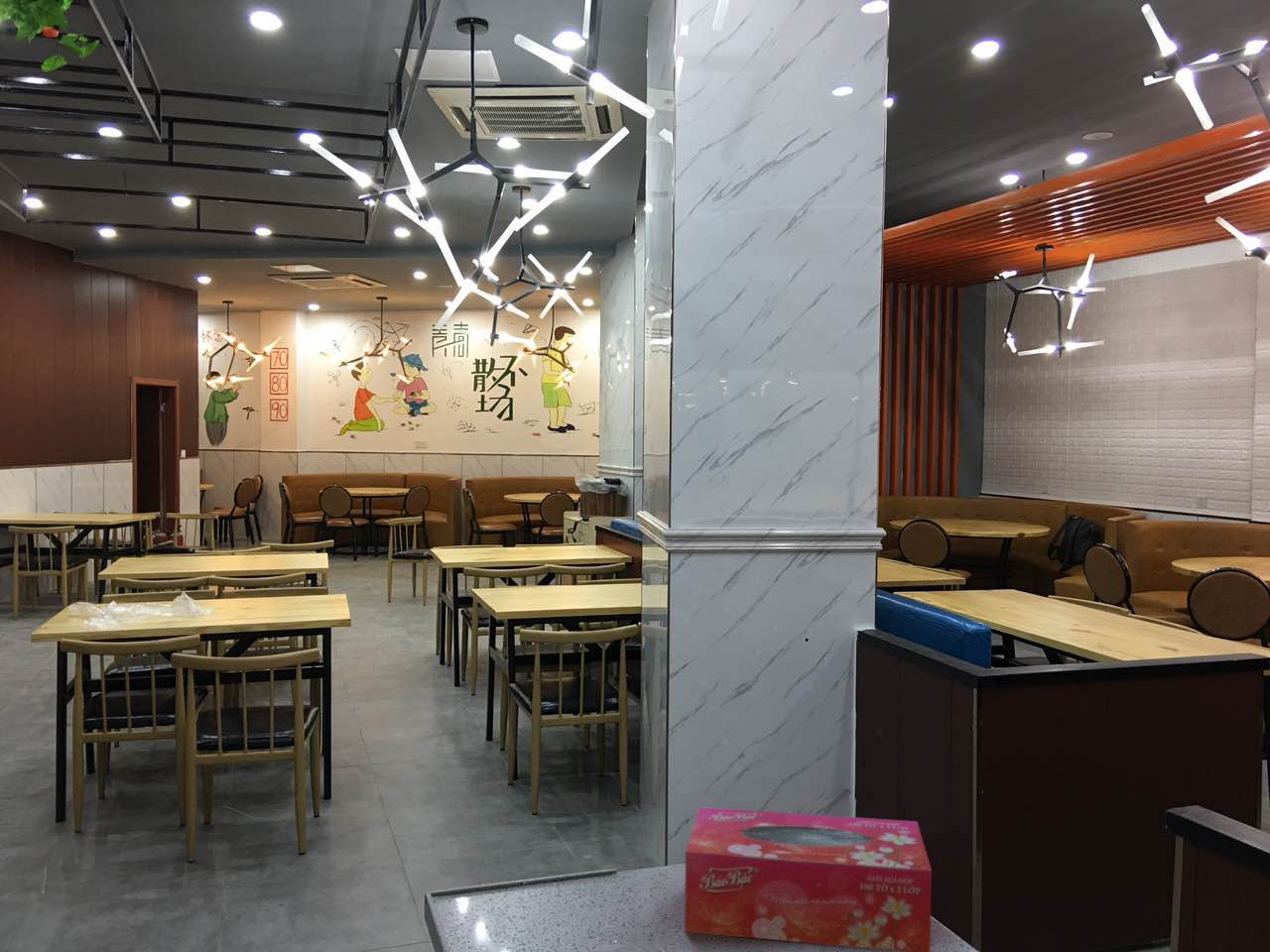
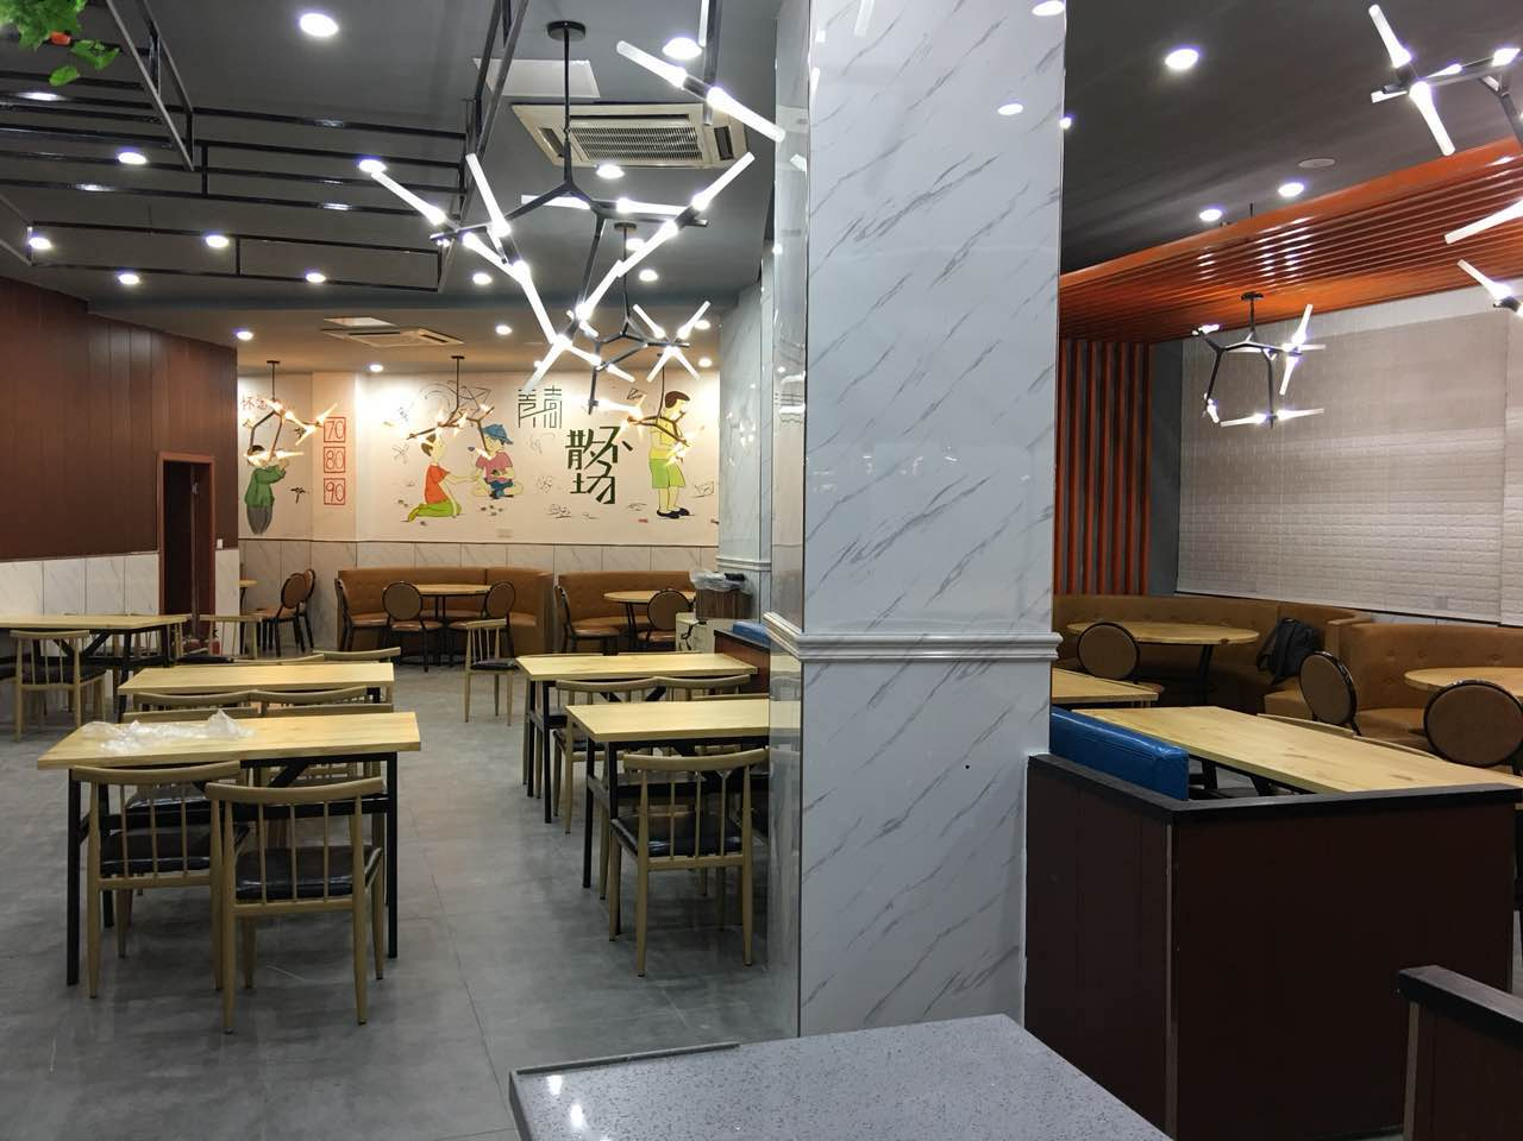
- tissue box (805, 874)
